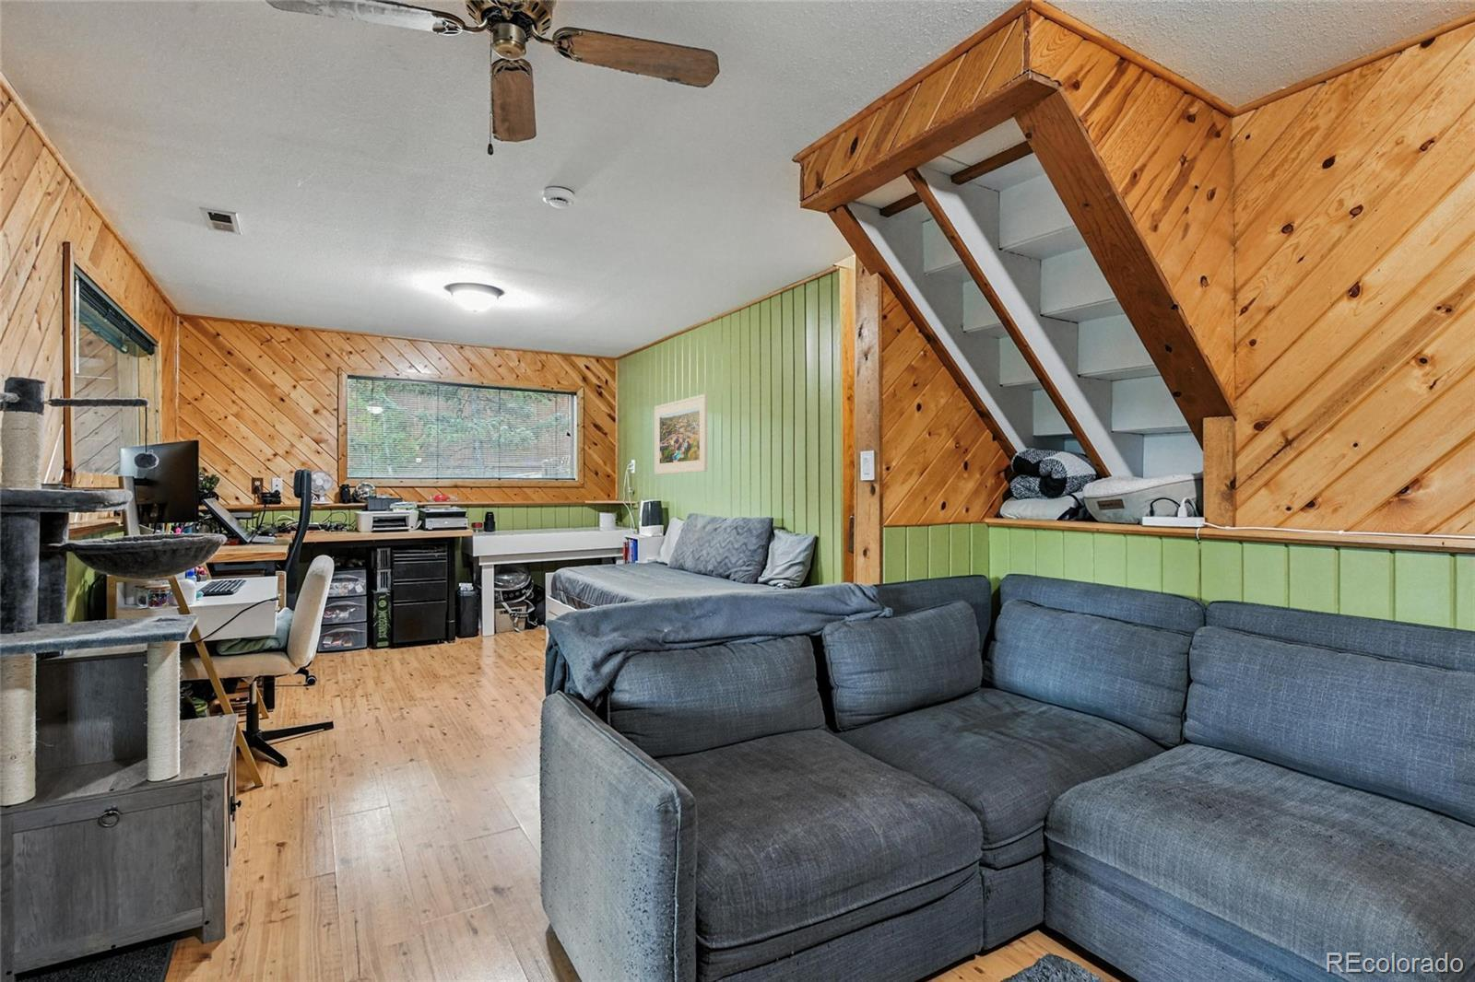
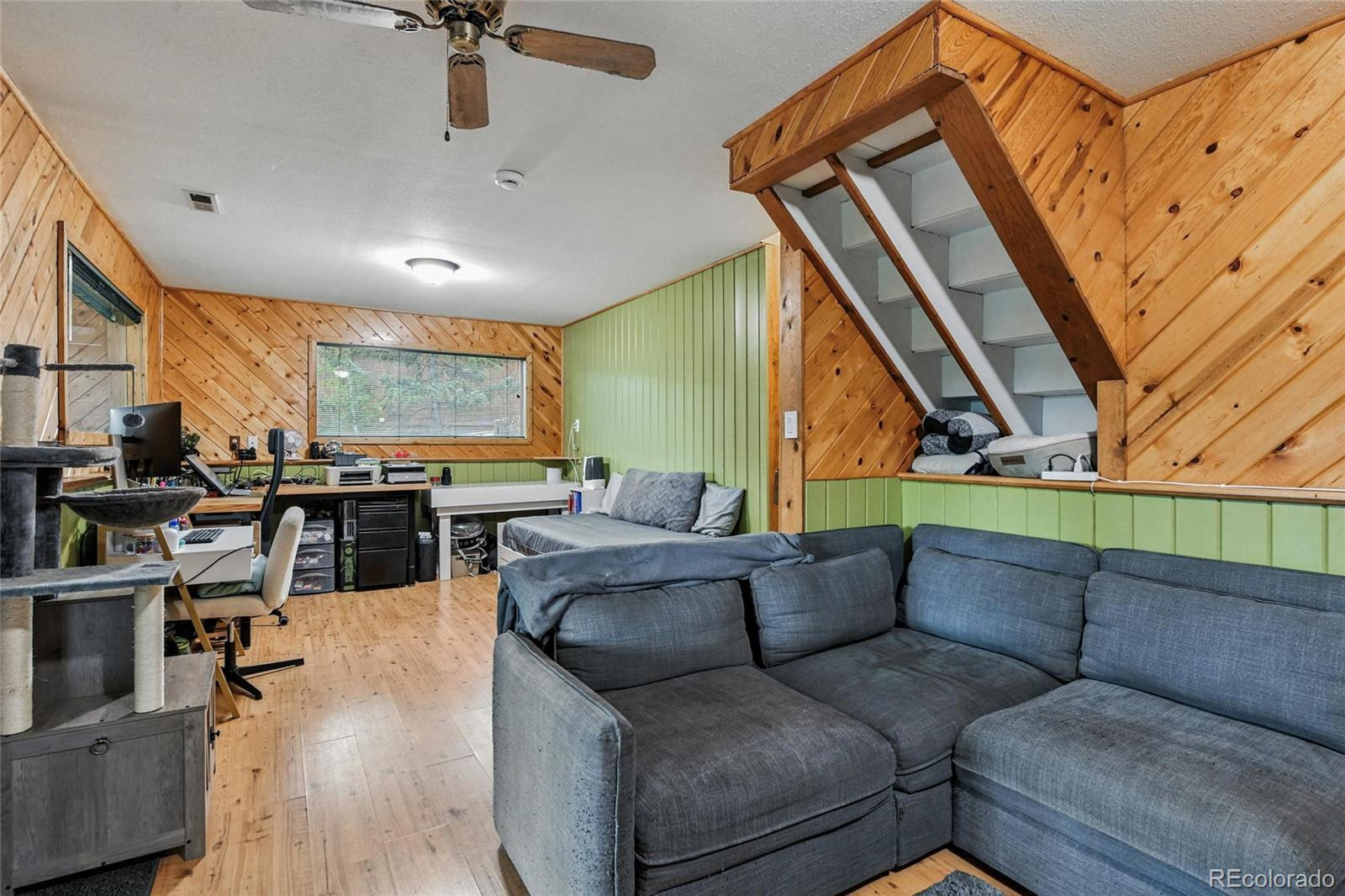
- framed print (679, 436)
